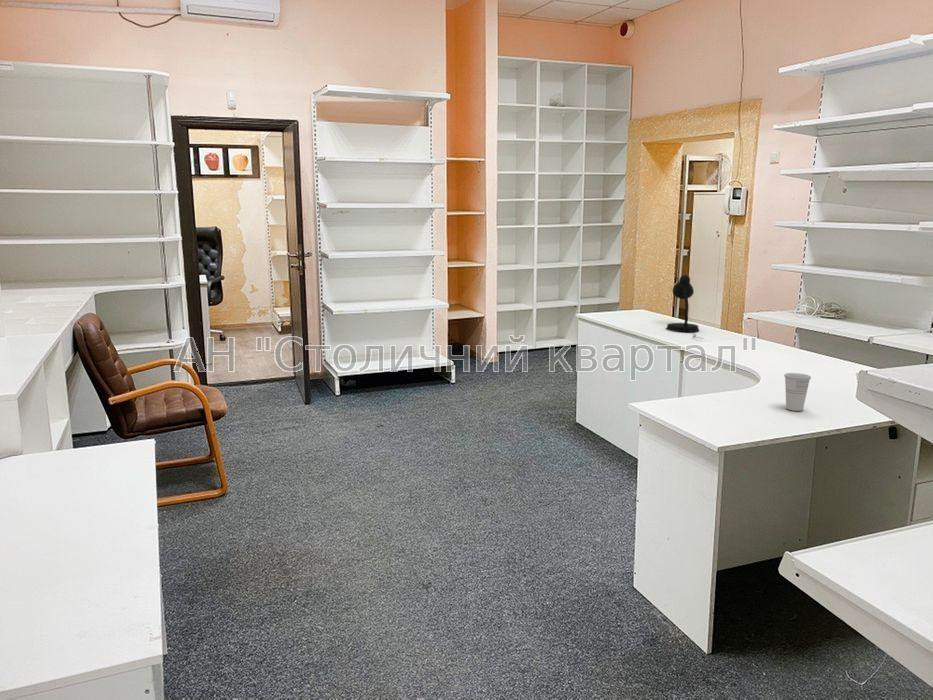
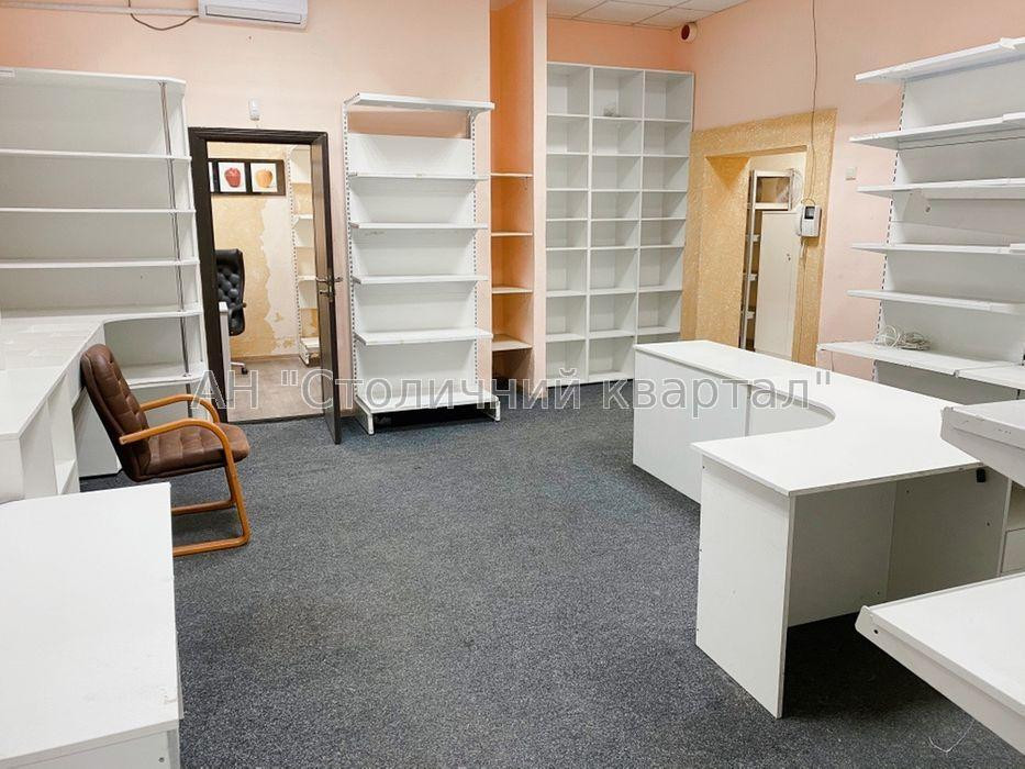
- desk lamp (688, 304)
- cup (796, 391)
